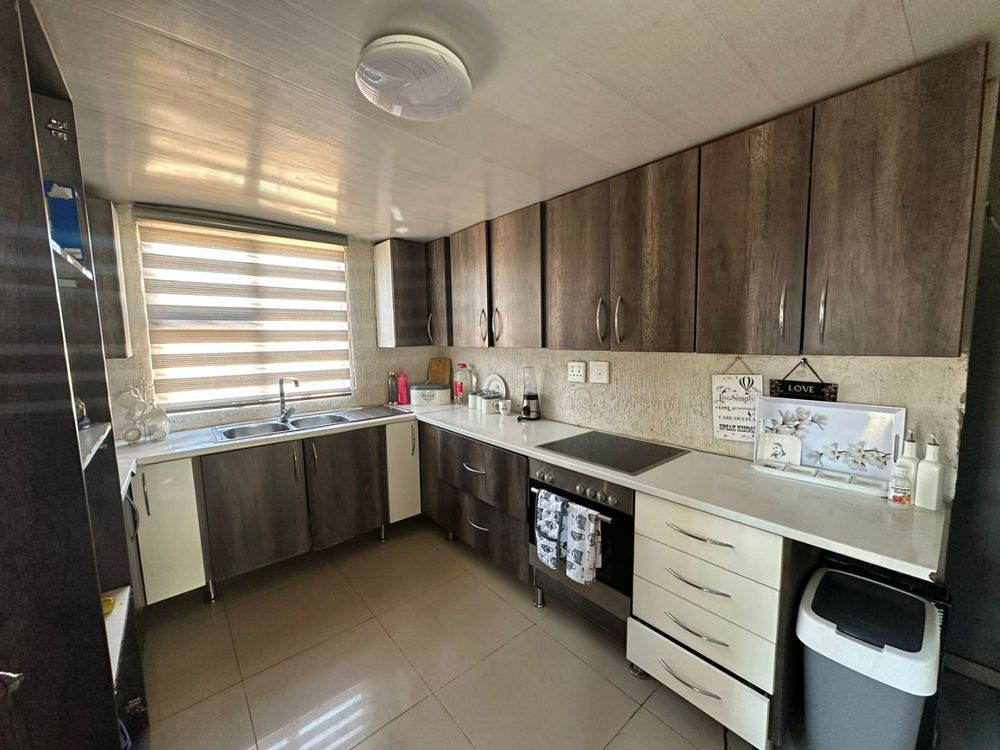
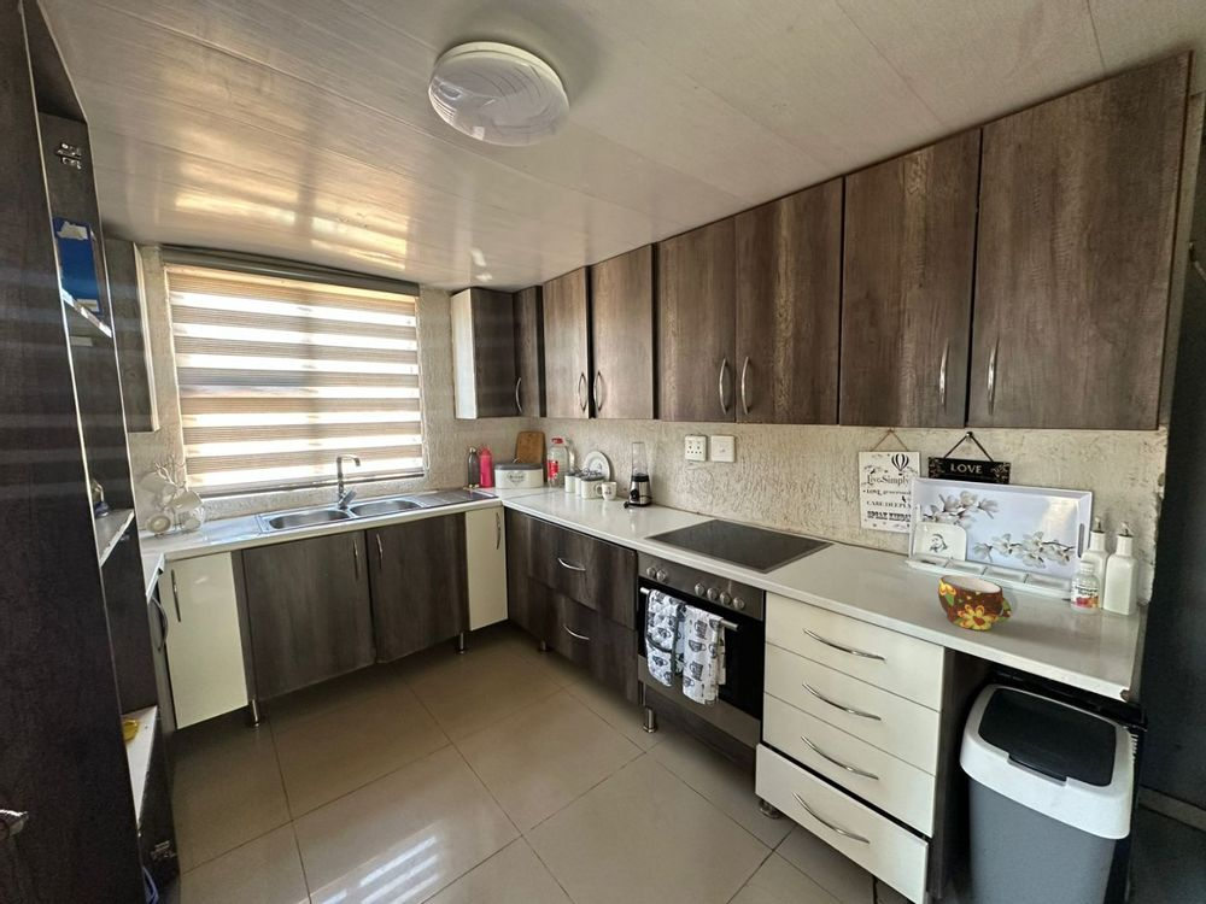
+ cup (973, 603)
